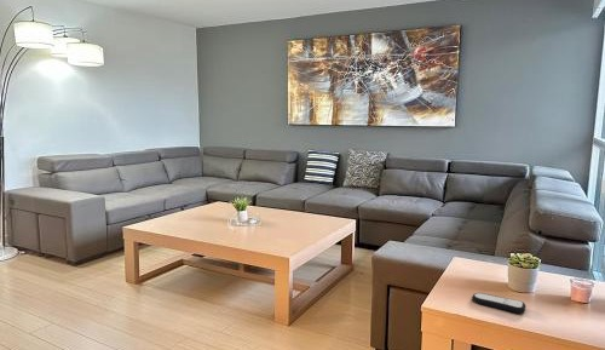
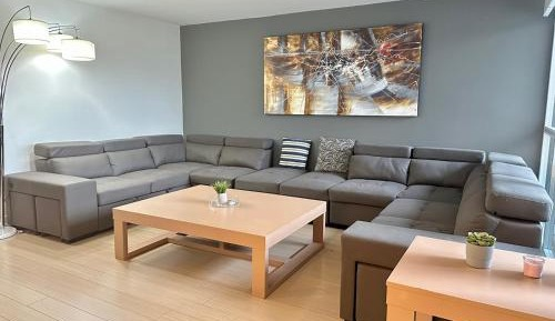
- remote control (497, 302)
